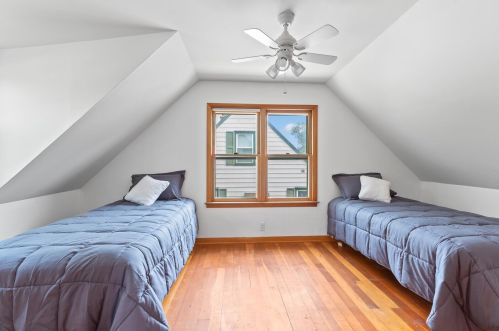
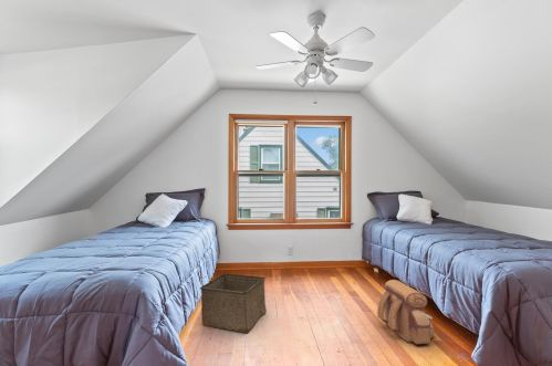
+ backpack (405, 309)
+ storage bin (235, 300)
